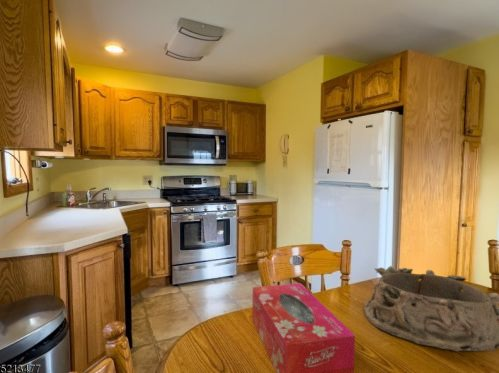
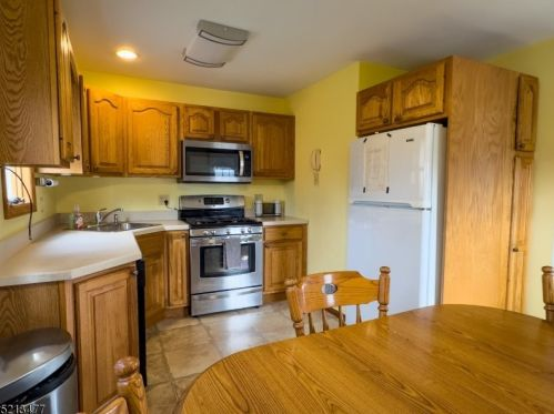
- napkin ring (427, 300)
- tissue box (294, 326)
